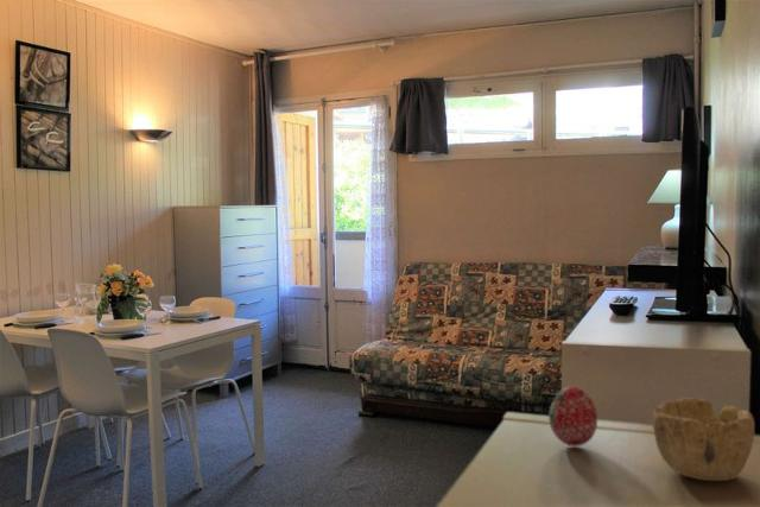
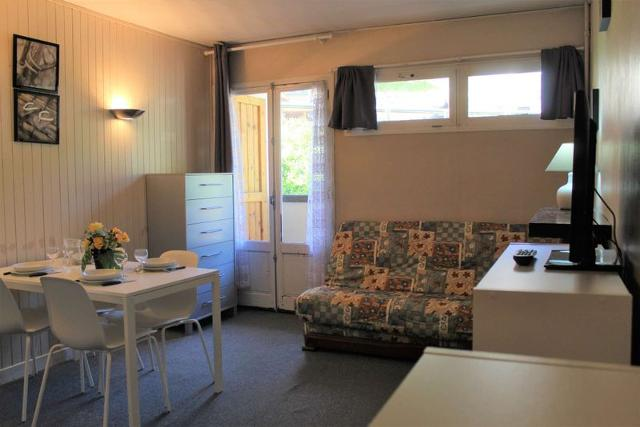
- decorative egg (572, 416)
- bowl (701, 441)
